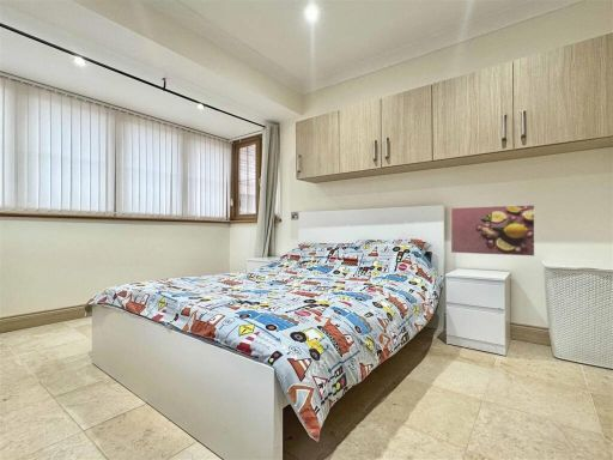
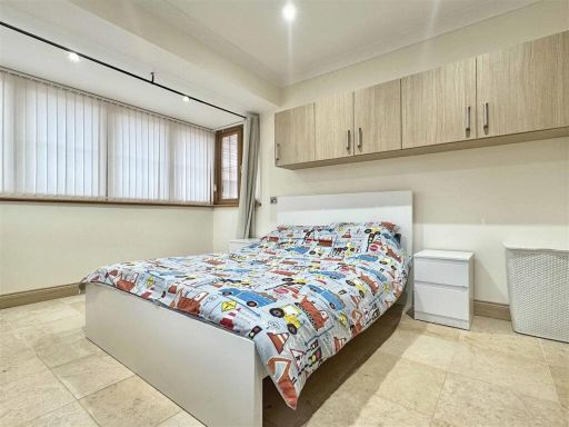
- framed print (490, 230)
